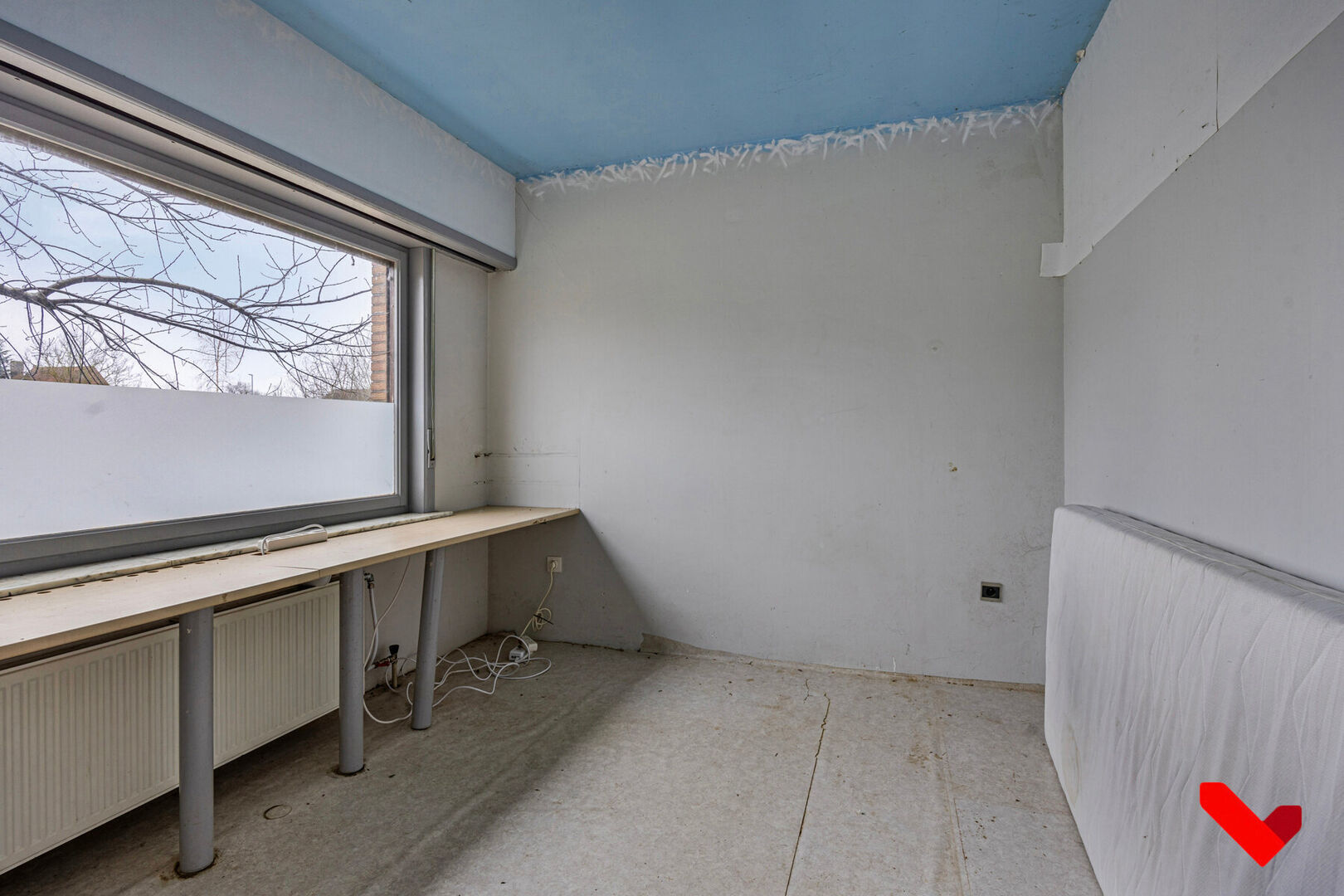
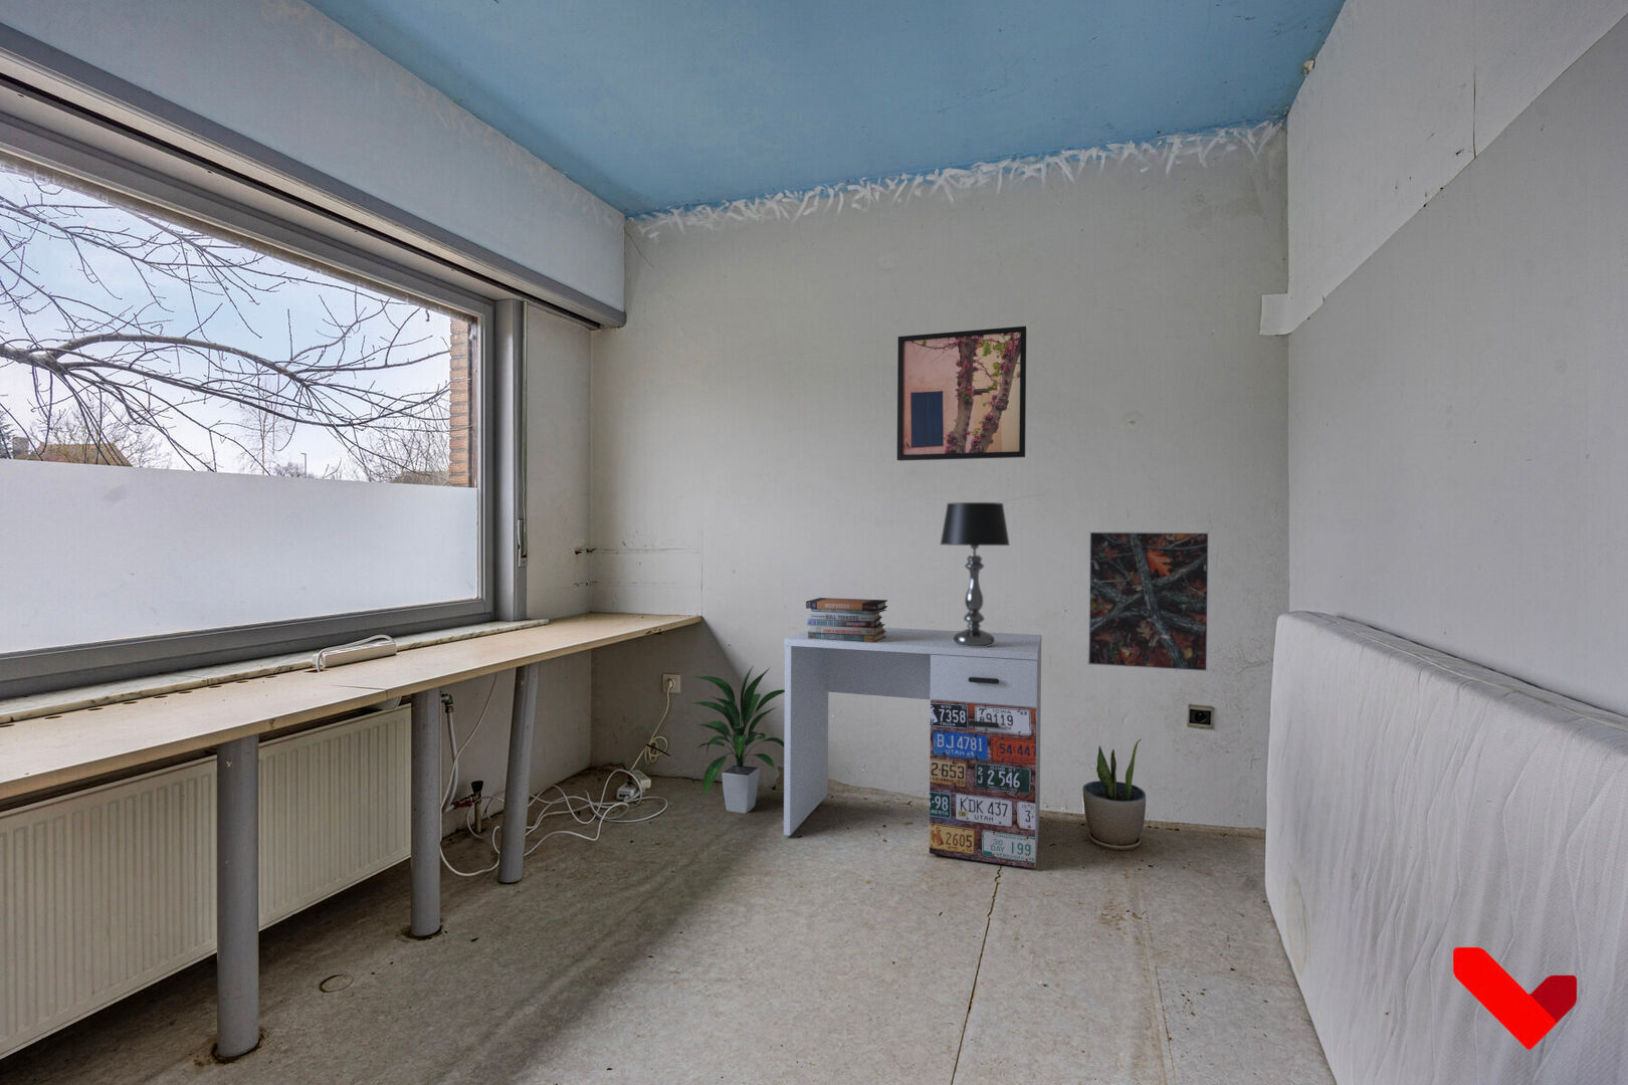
+ wall art (959, 395)
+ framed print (1147, 598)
+ desk (929, 733)
+ potted plant (1113, 787)
+ table lamp (974, 574)
+ indoor plant (735, 736)
+ book stack (847, 618)
